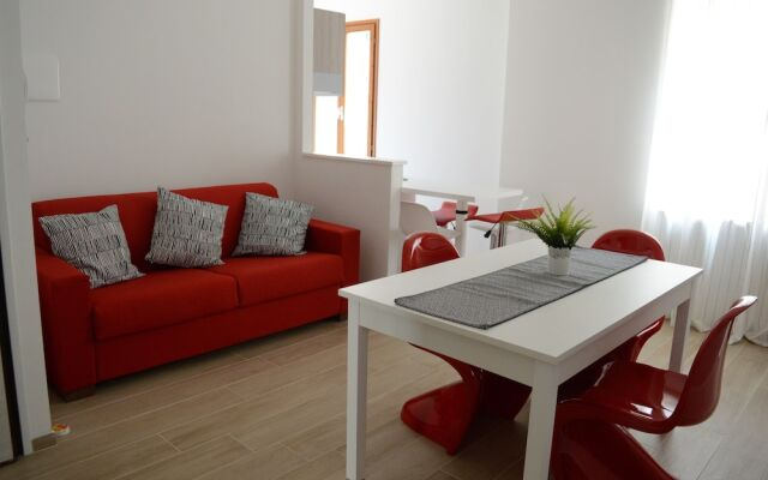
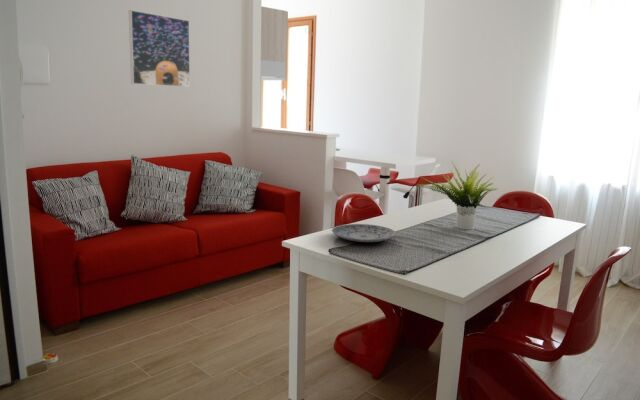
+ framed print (161, 51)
+ plate (363, 234)
